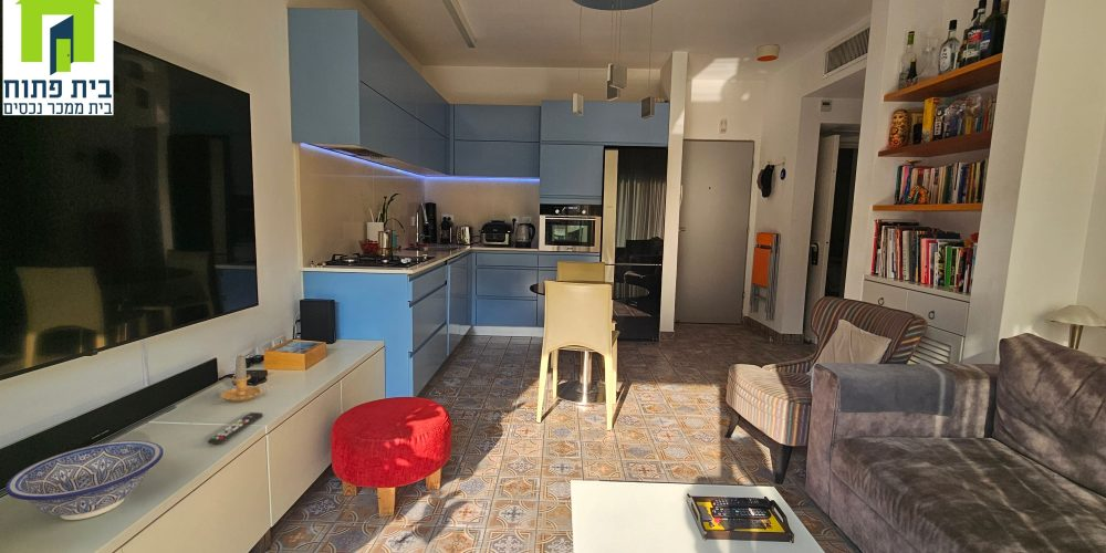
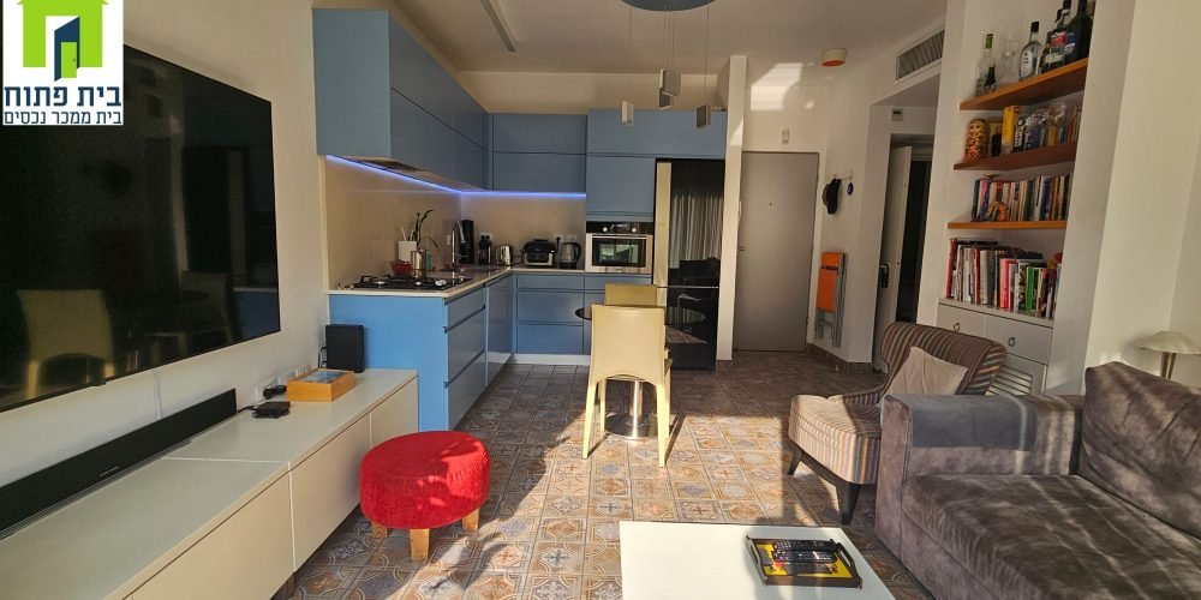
- decorative bowl (92, 486)
- candle (244, 376)
- remote control (237, 427)
